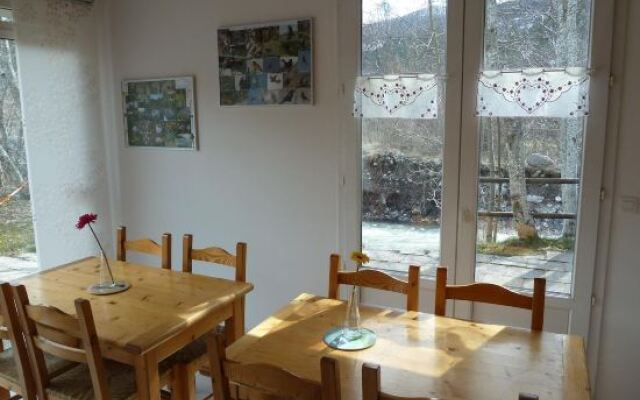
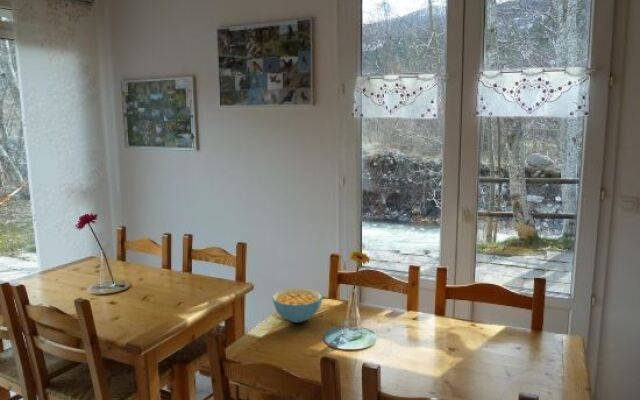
+ cereal bowl (297, 308)
